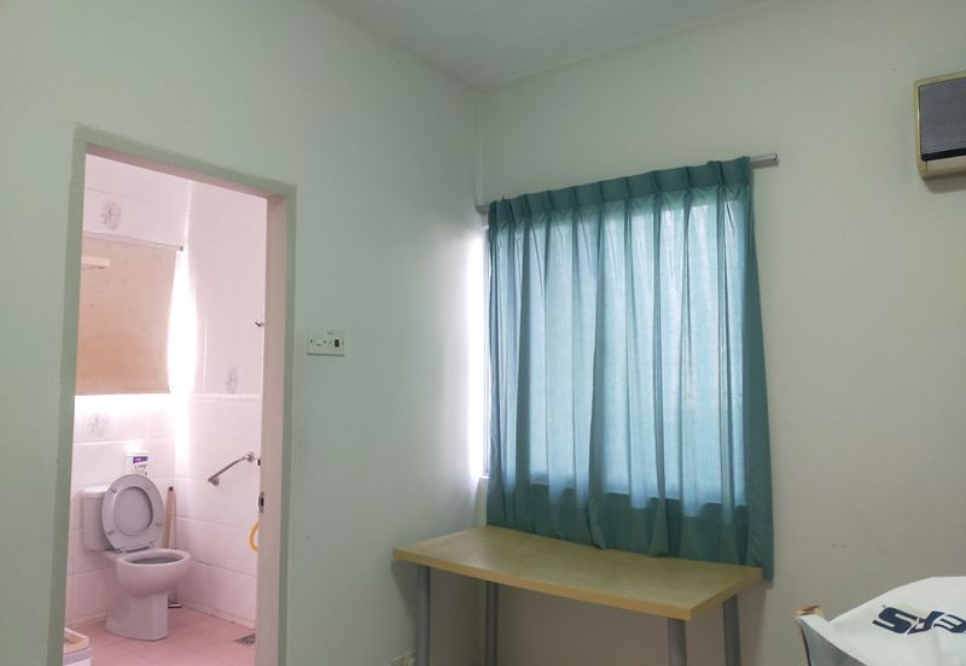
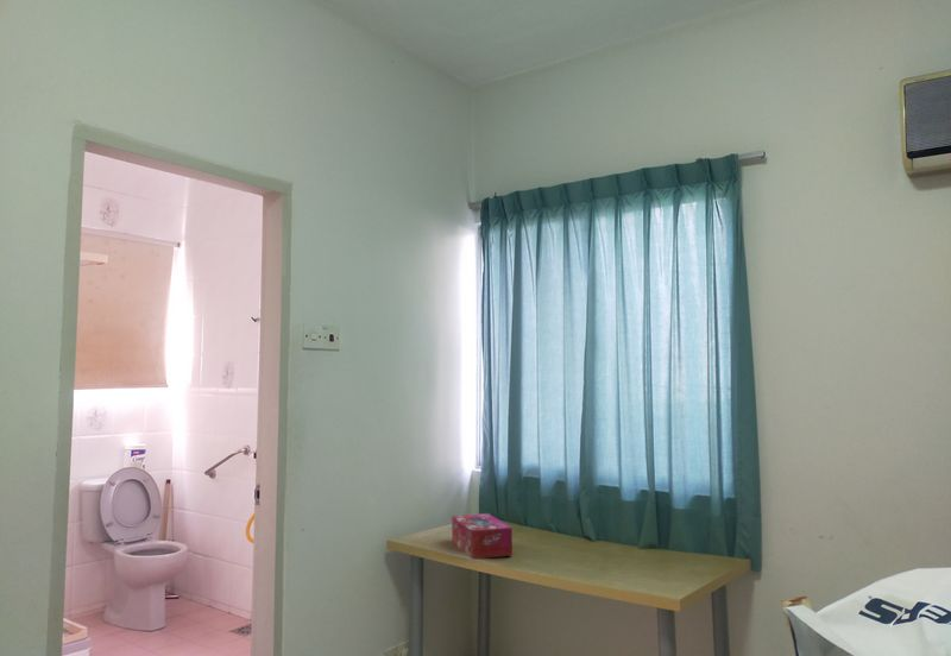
+ tissue box (480, 535)
